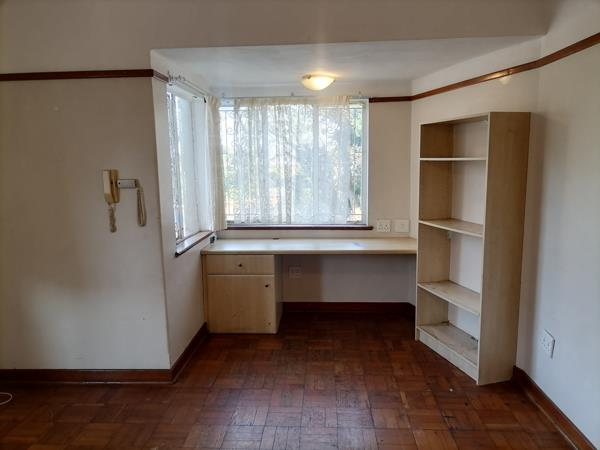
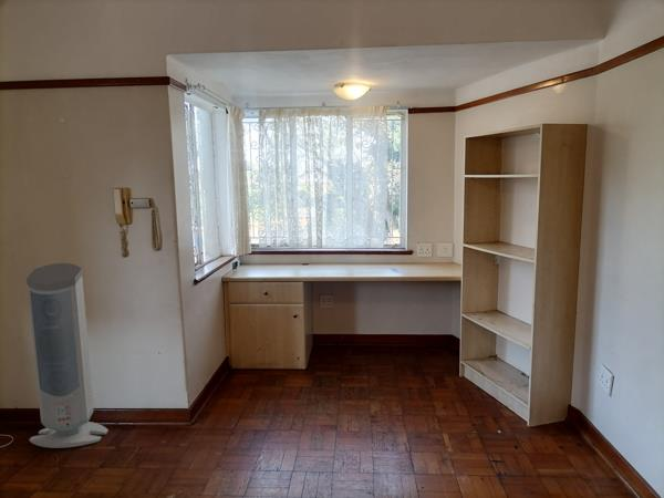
+ air purifier (62, 352)
